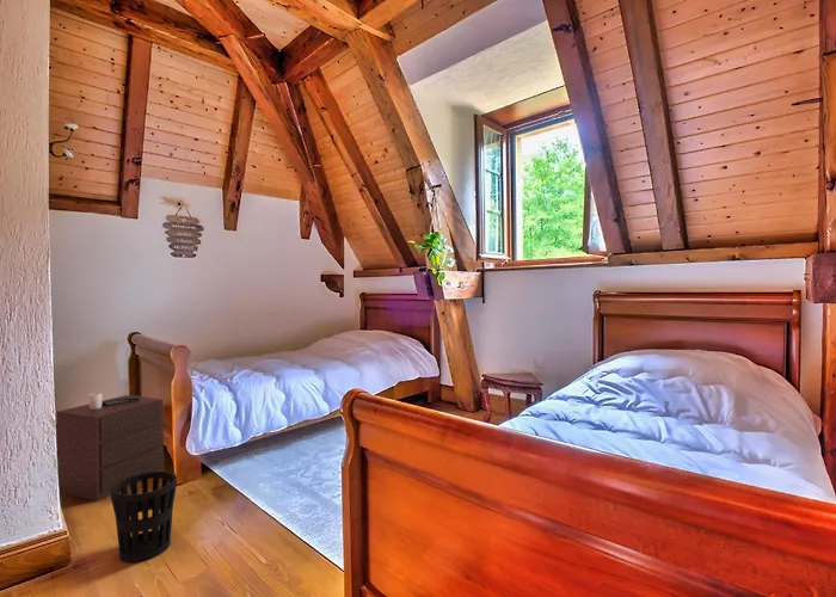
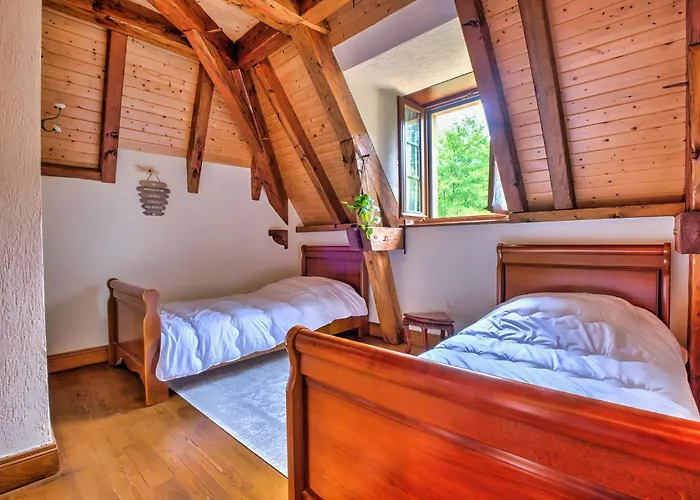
- nightstand (113, 436)
- wastebasket (145, 515)
